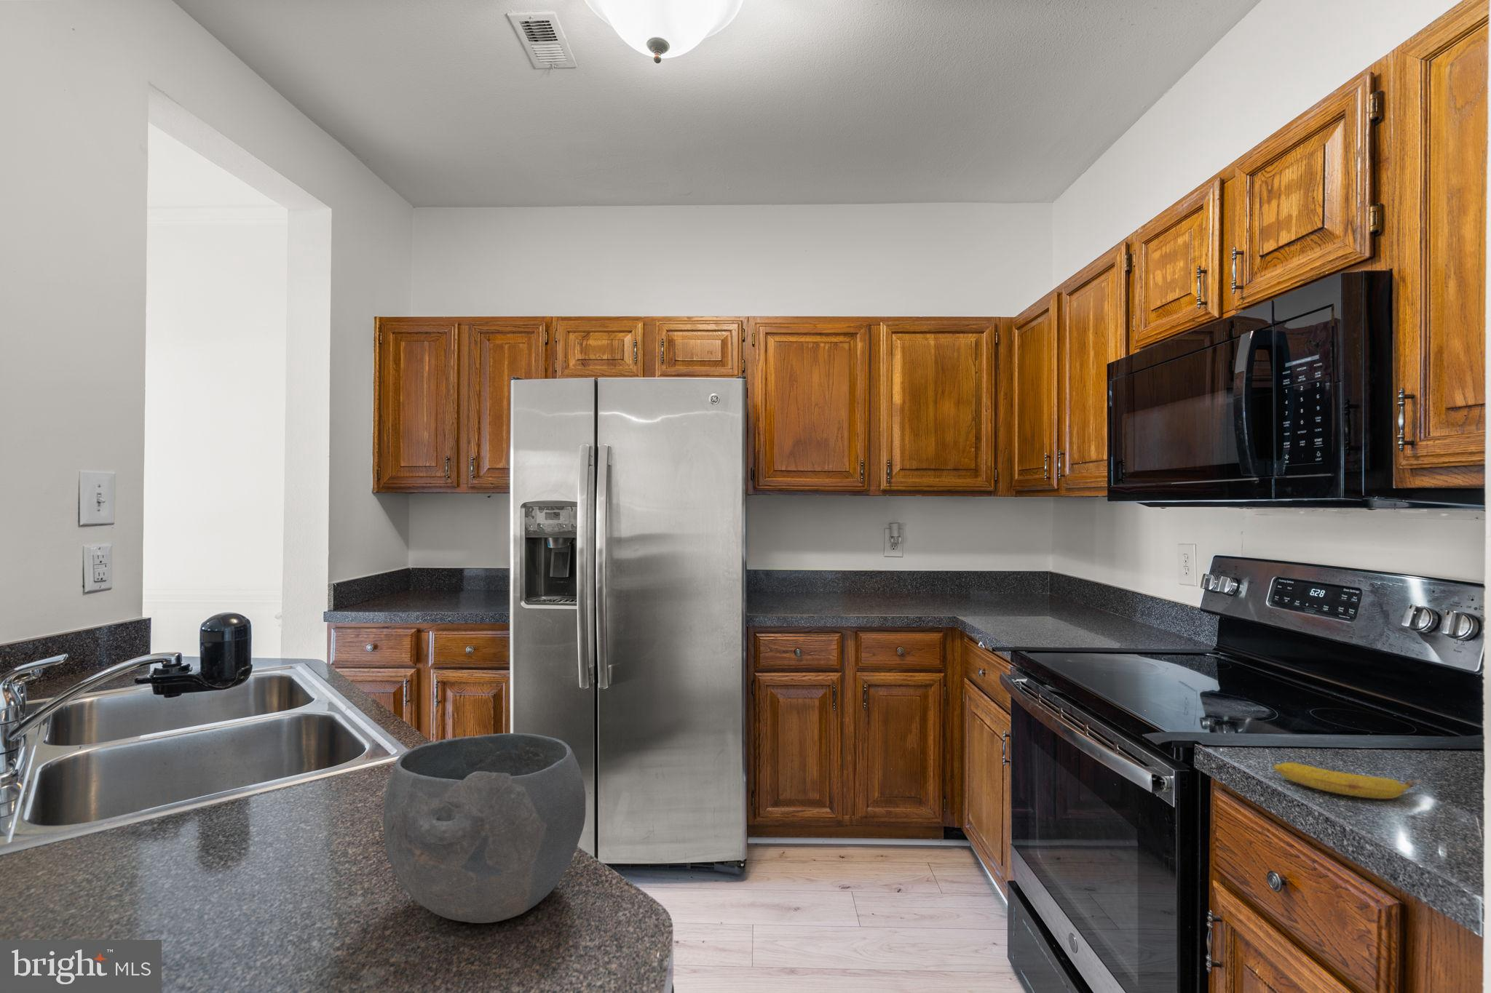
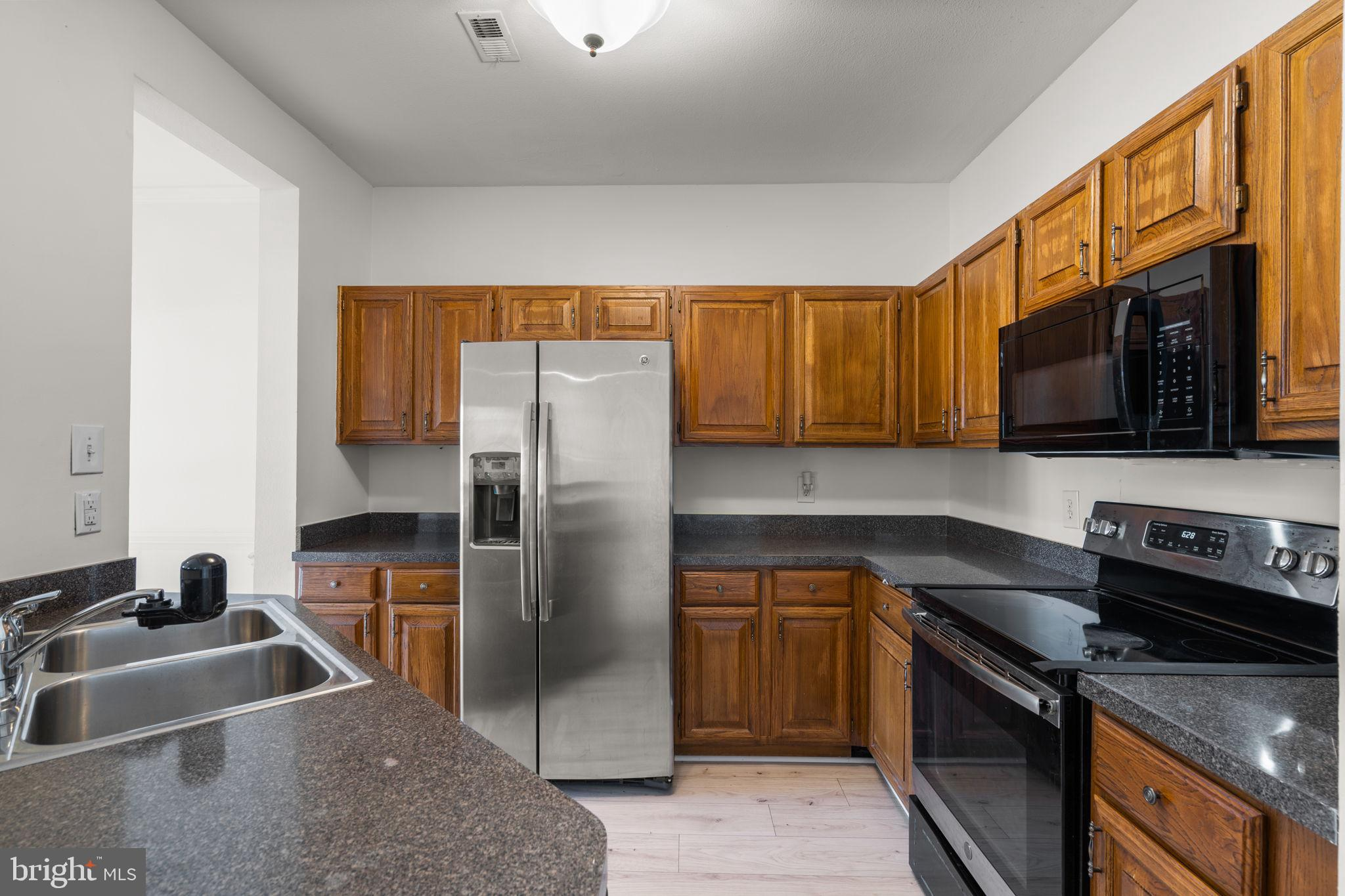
- bowl (487, 825)
- banana (1345, 776)
